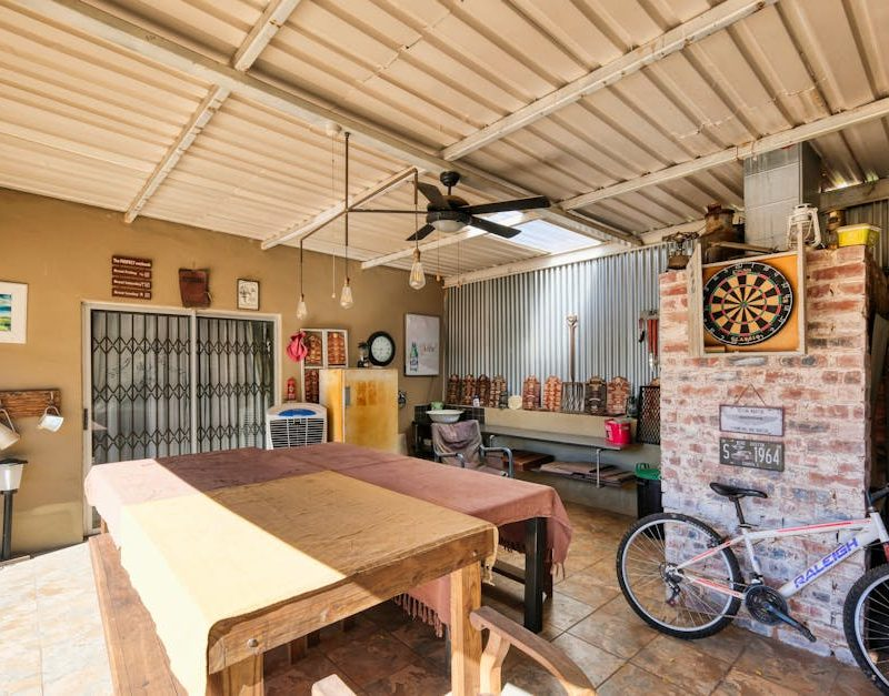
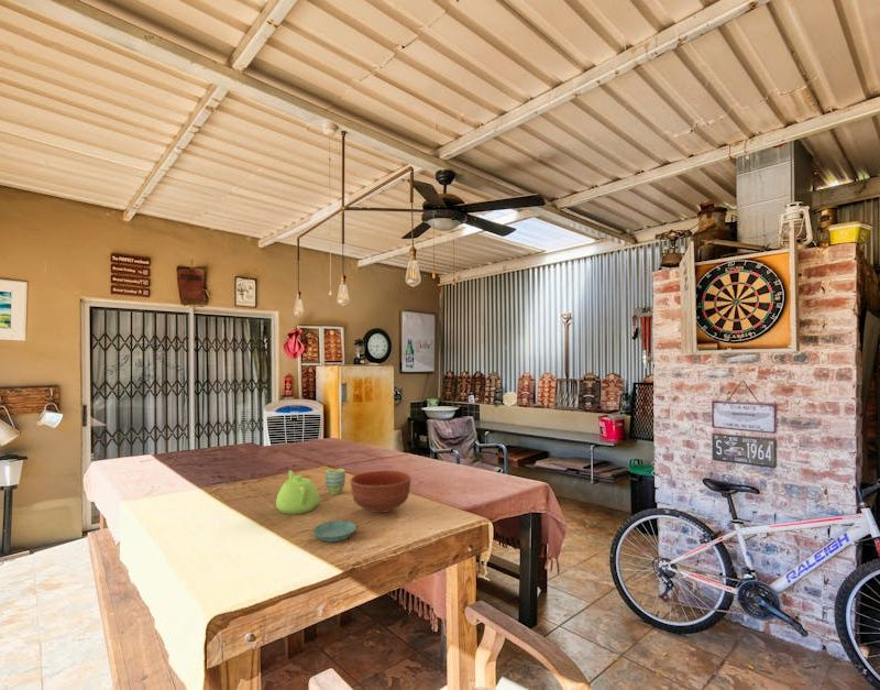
+ bowl (381, 493)
+ saucer (334, 532)
+ mug (333, 480)
+ teapot (297, 491)
